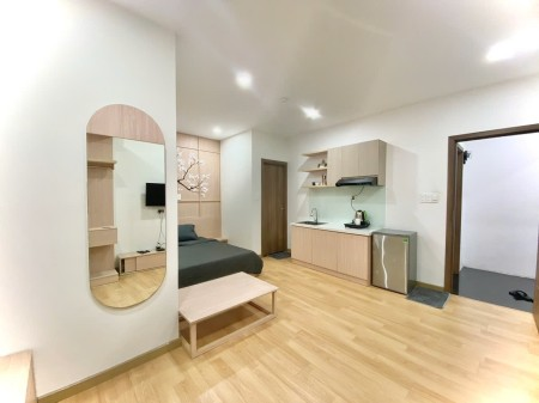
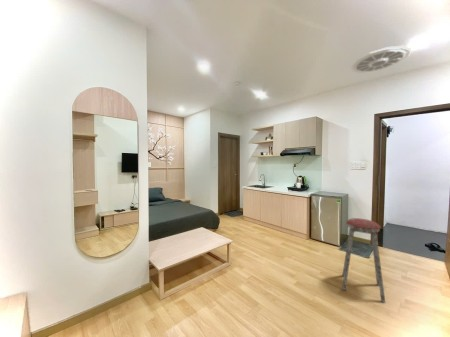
+ music stool (373, 254)
+ ceiling vent (378, 62)
